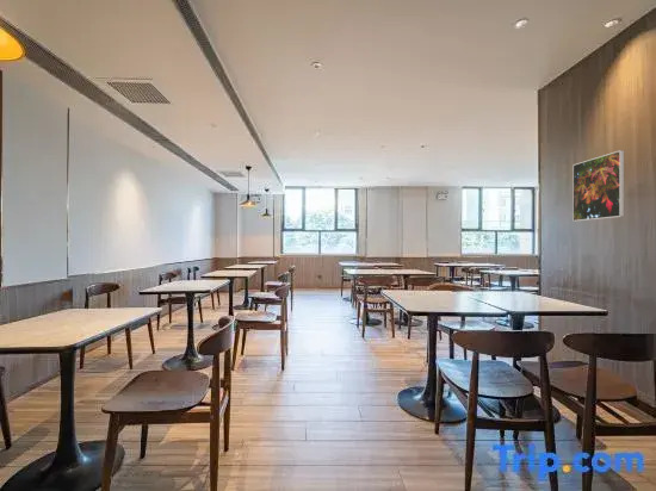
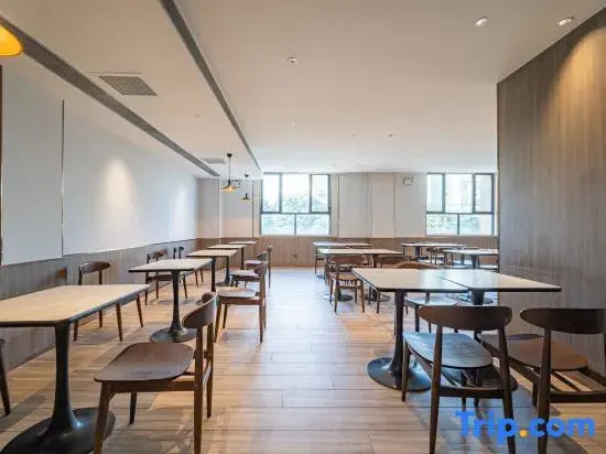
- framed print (596, 188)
